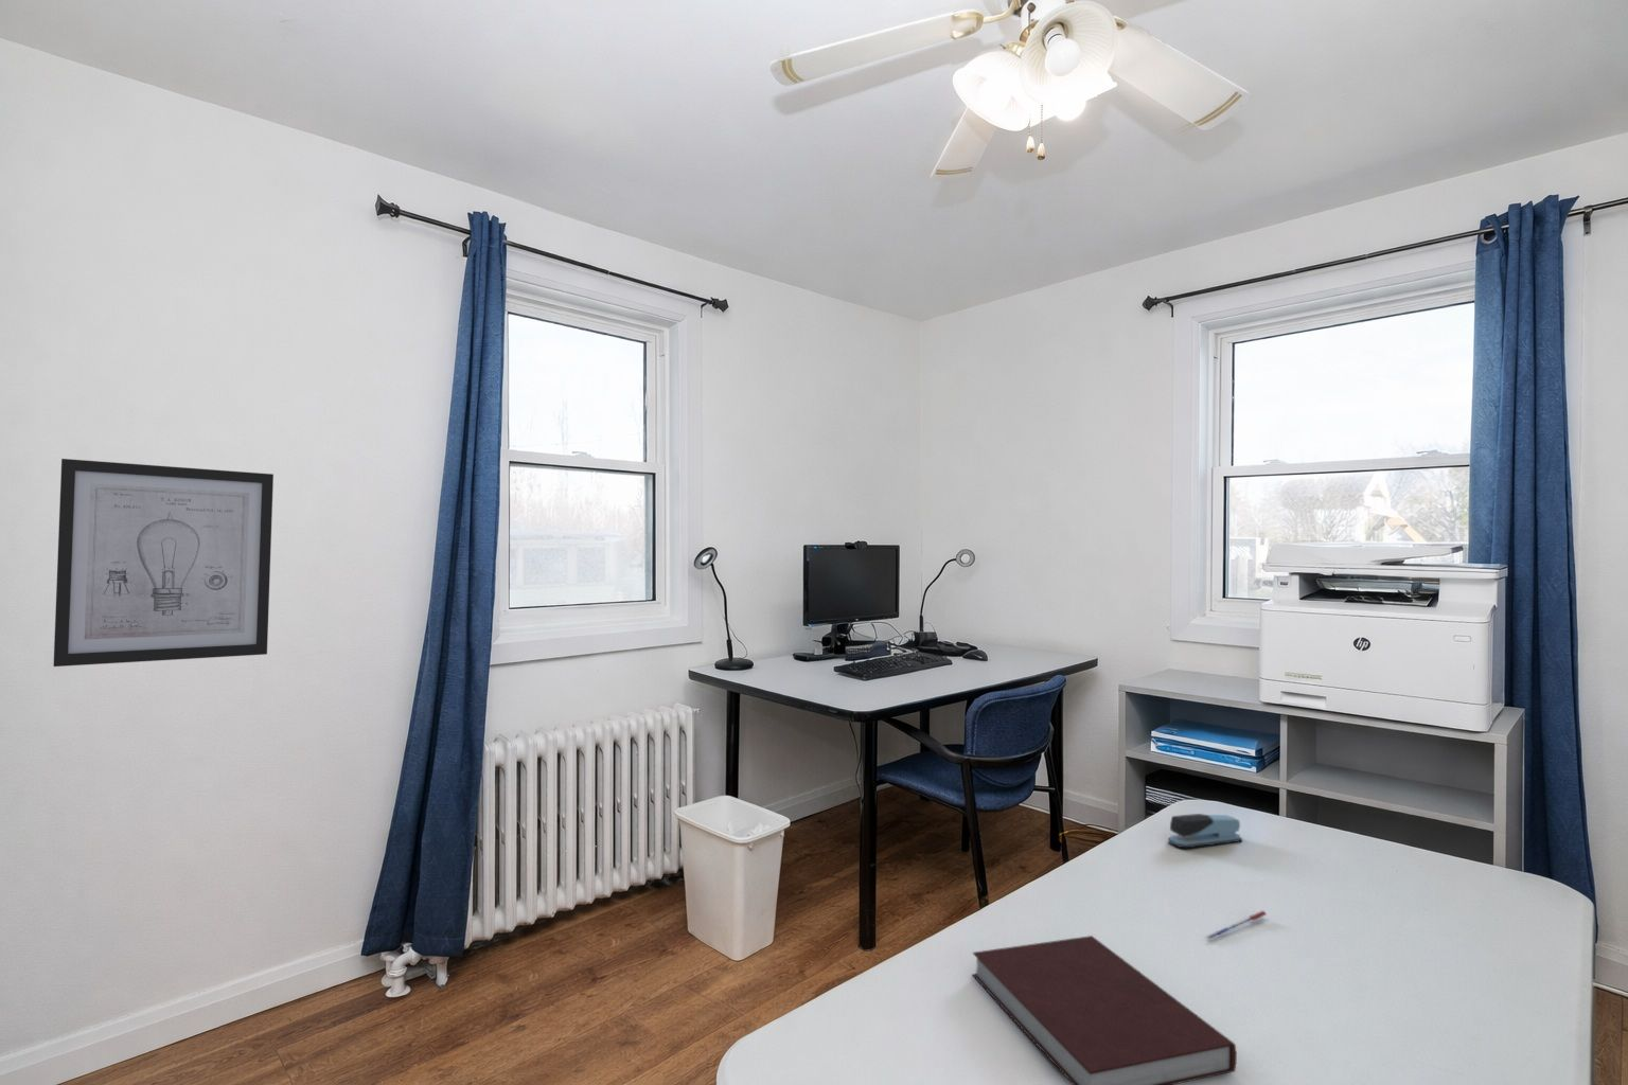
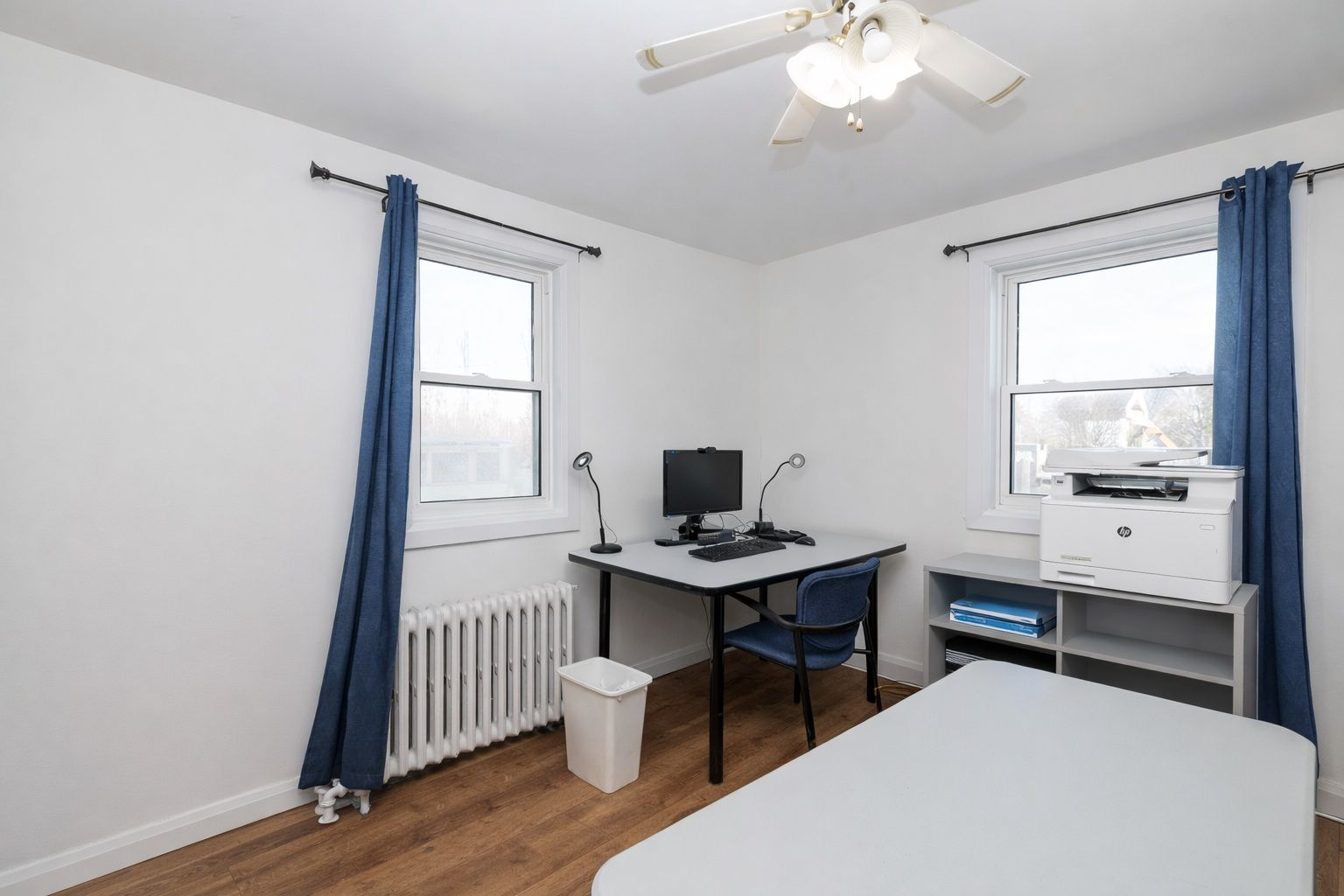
- pen (1236, 924)
- stapler (1204, 827)
- notebook (1090, 1005)
- wall art (171, 563)
